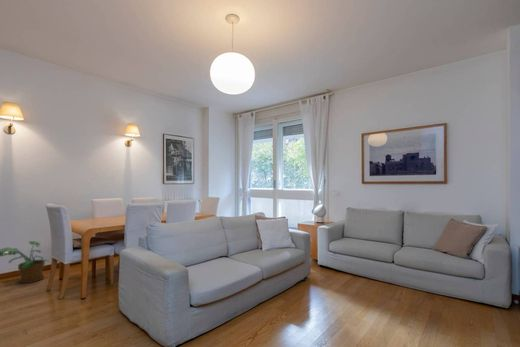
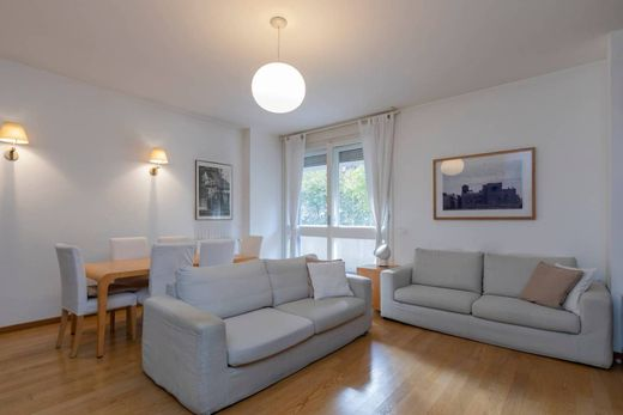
- potted plant (23, 262)
